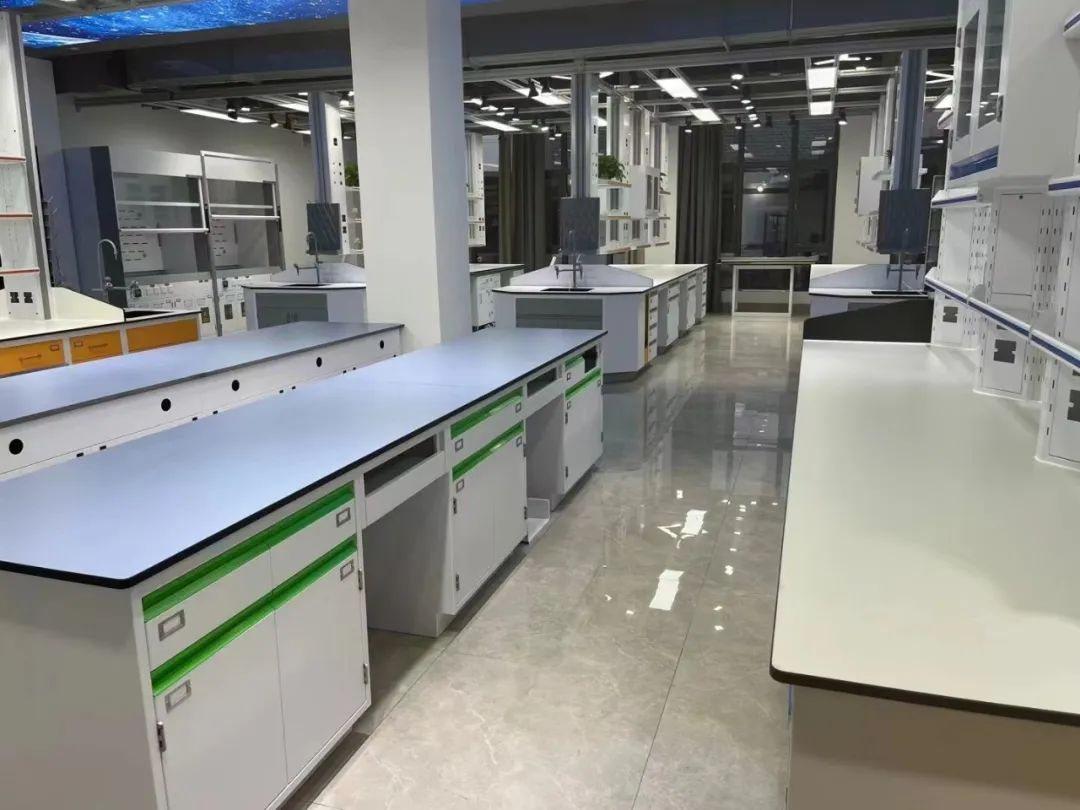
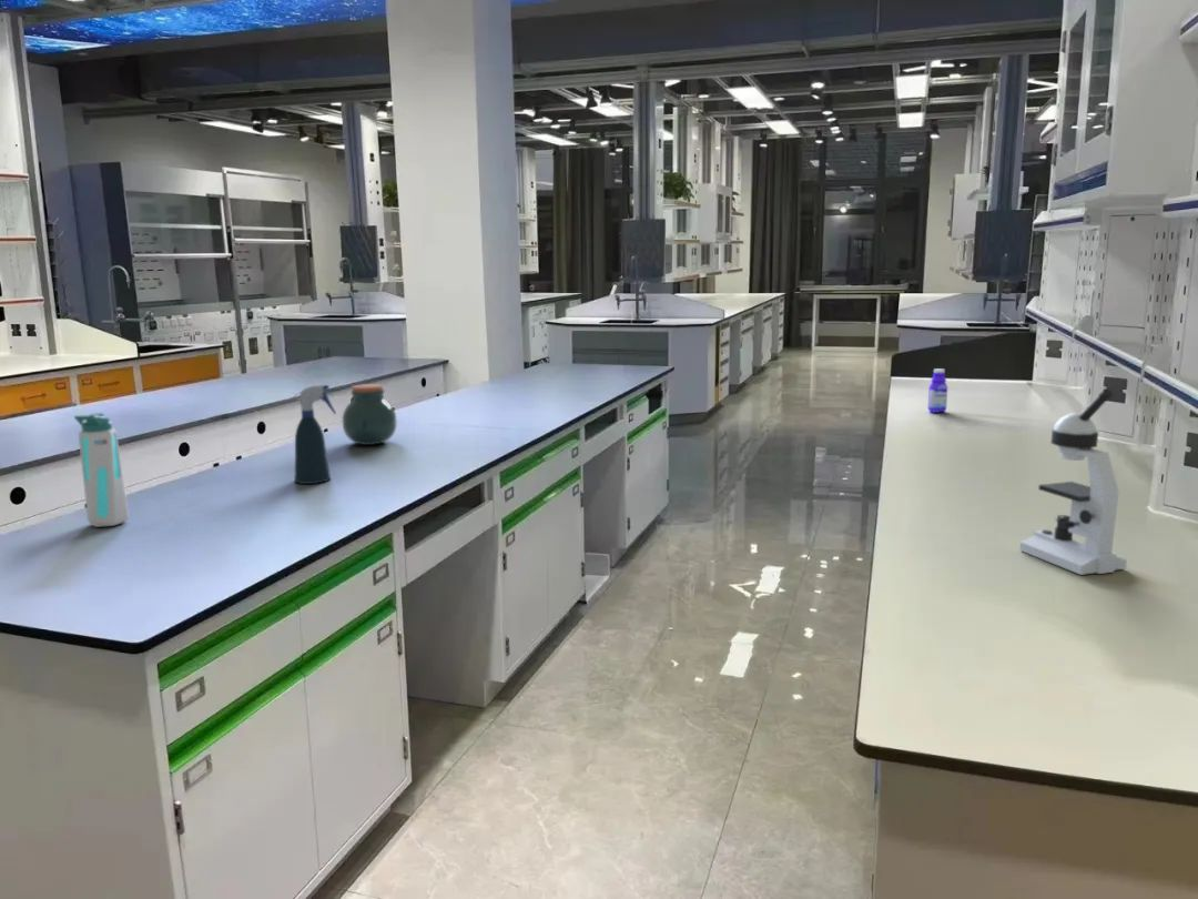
+ spray bottle (312, 432)
+ microscope (1077, 483)
+ bottle (937, 390)
+ water bottle (101, 468)
+ jar (368, 414)
